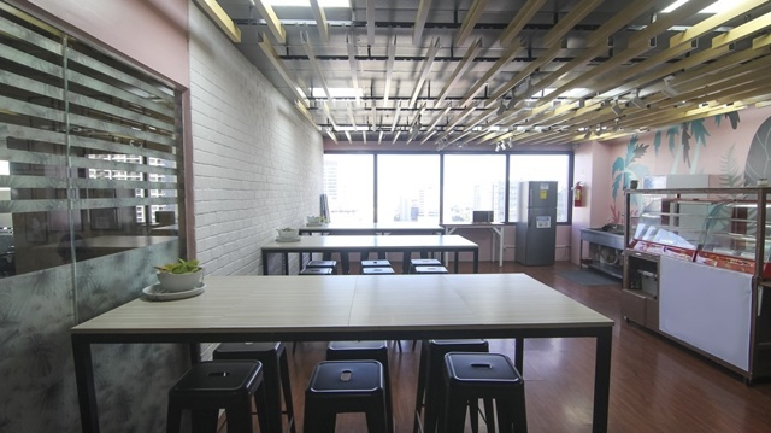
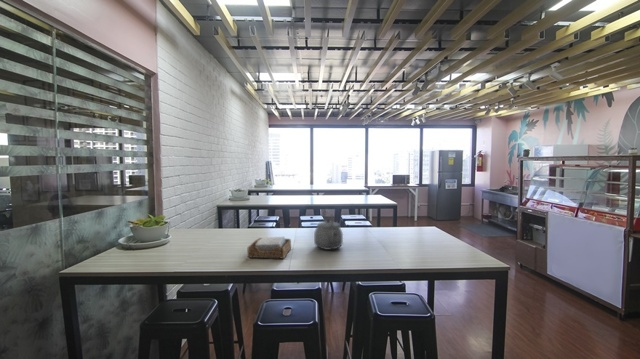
+ napkin holder (270, 246)
+ tea kettle (329, 230)
